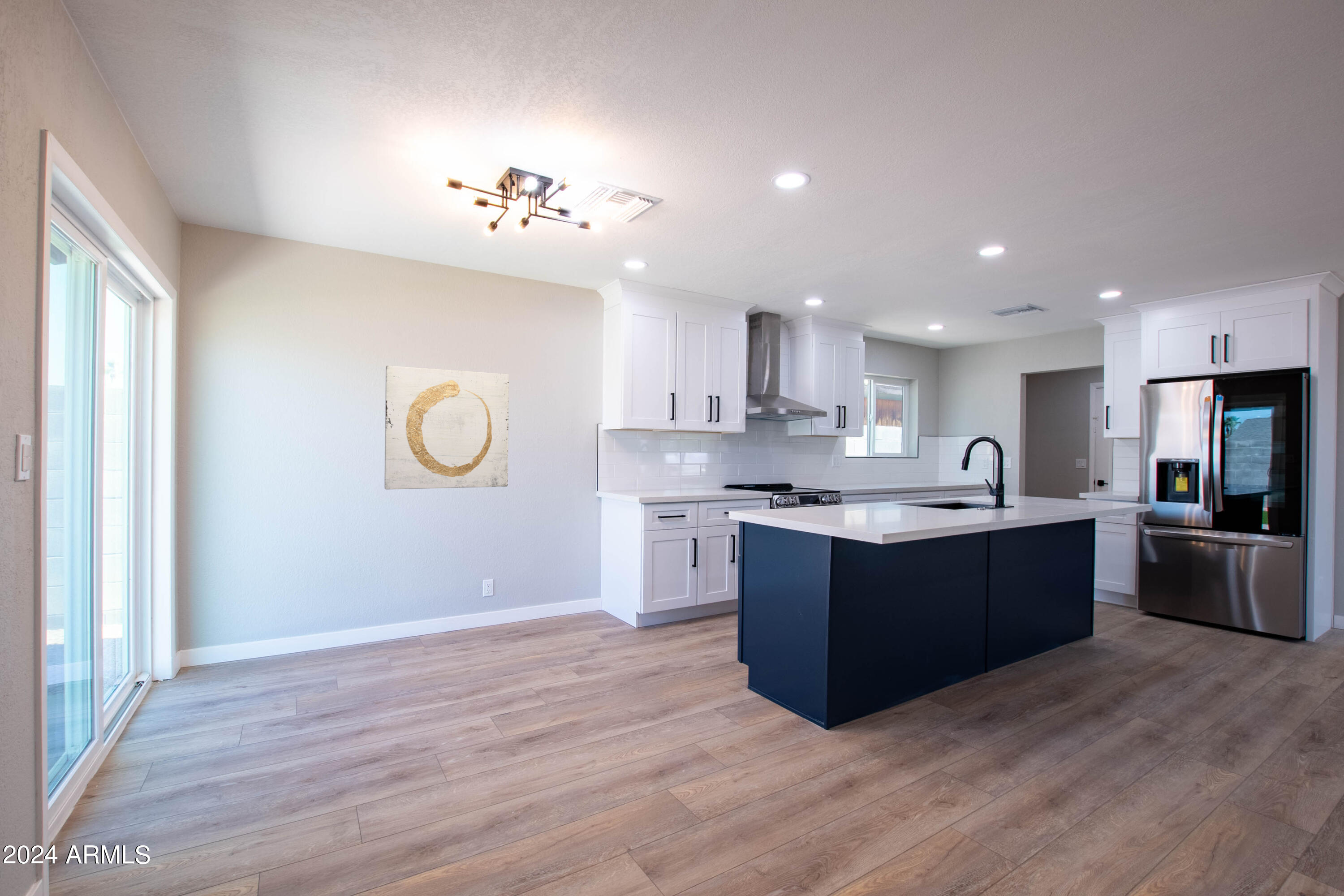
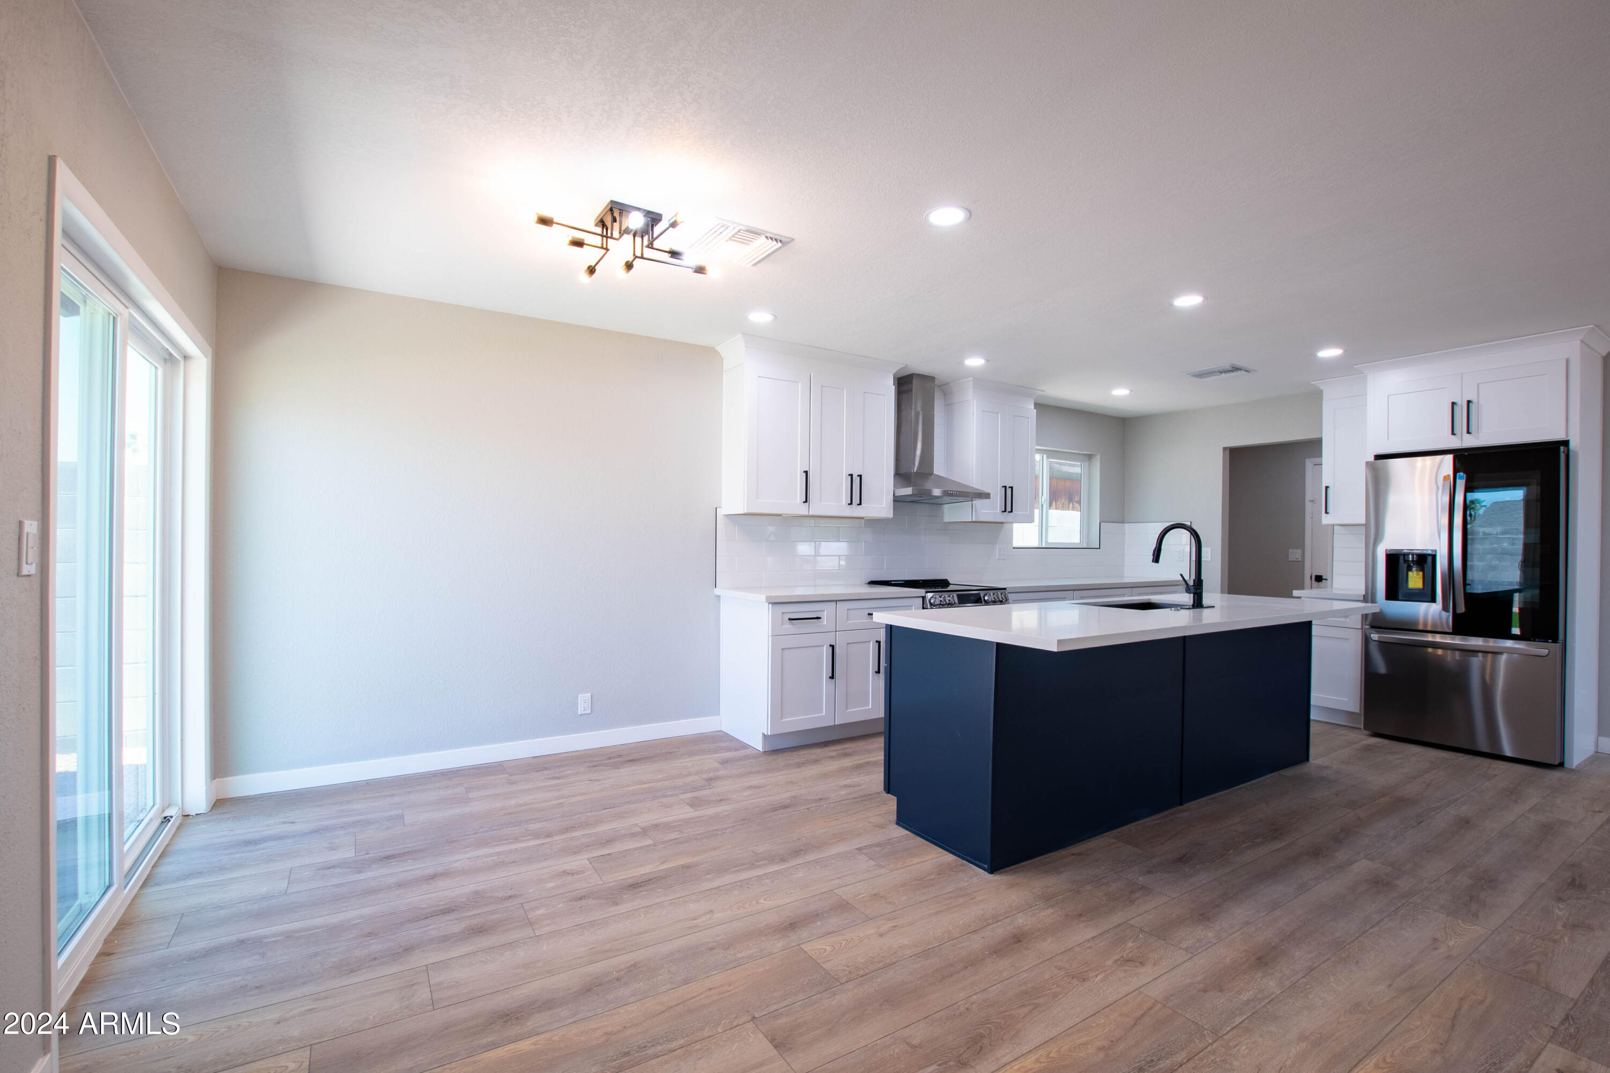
- wall art (449, 429)
